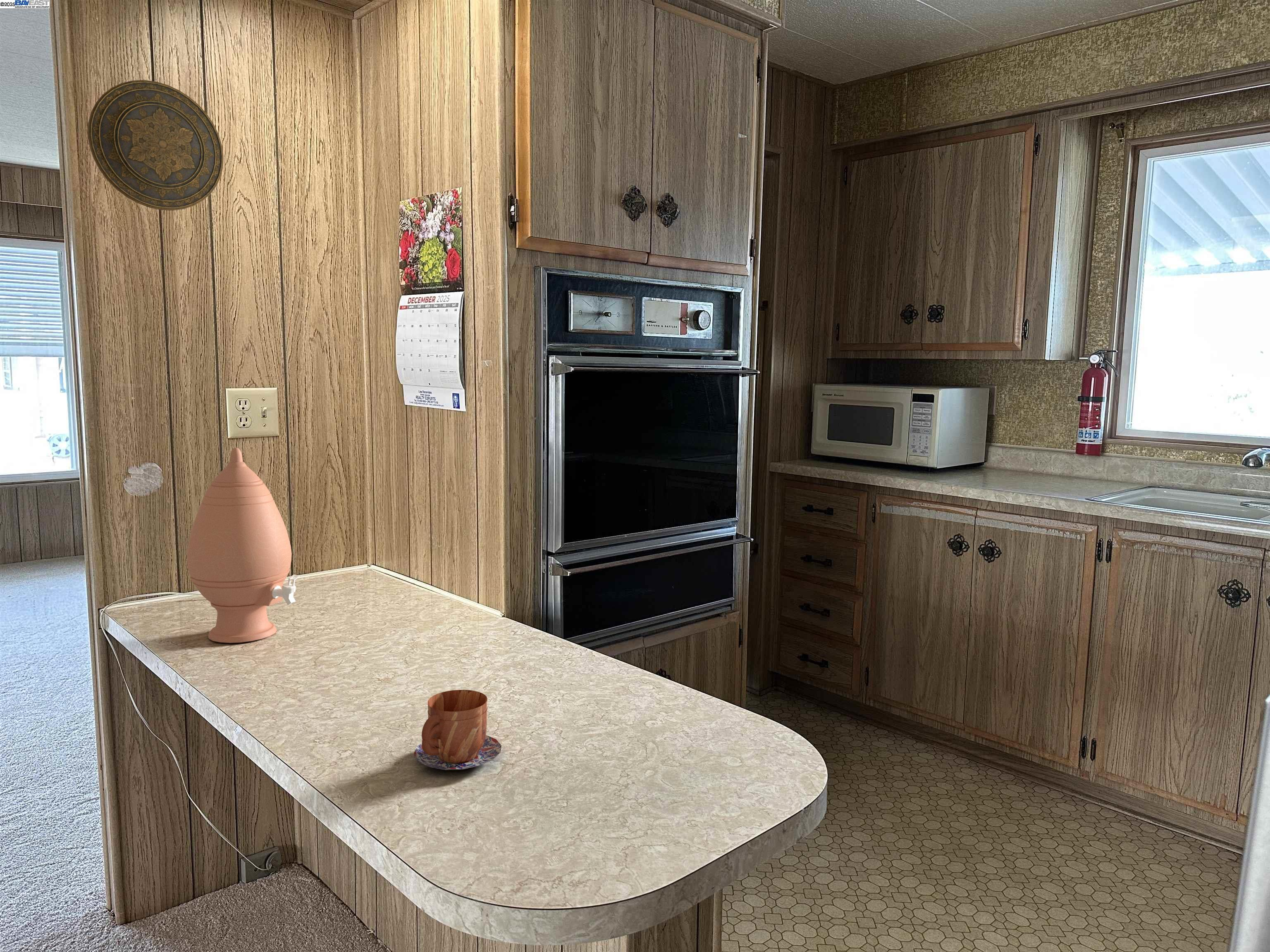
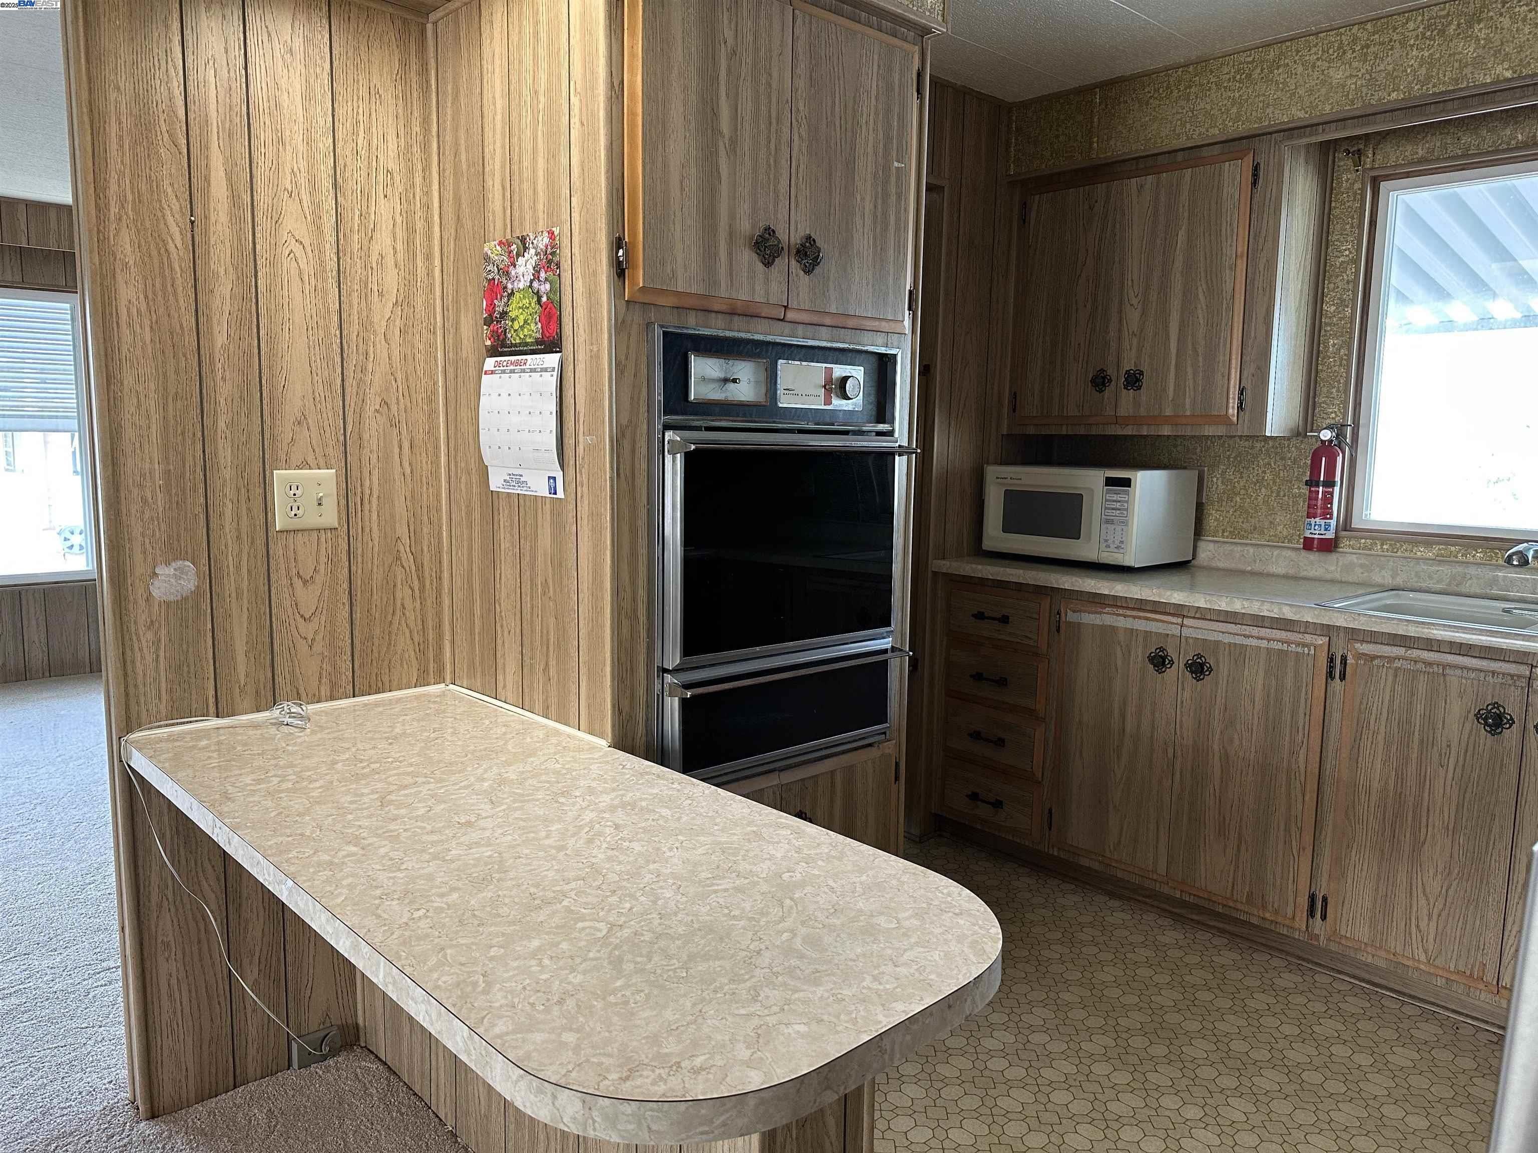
- mug (456, 729)
- vase (243, 542)
- decorative plate (160, 145)
